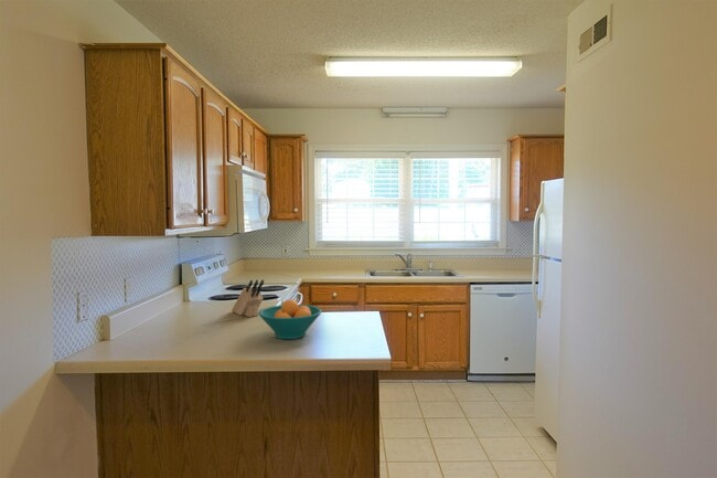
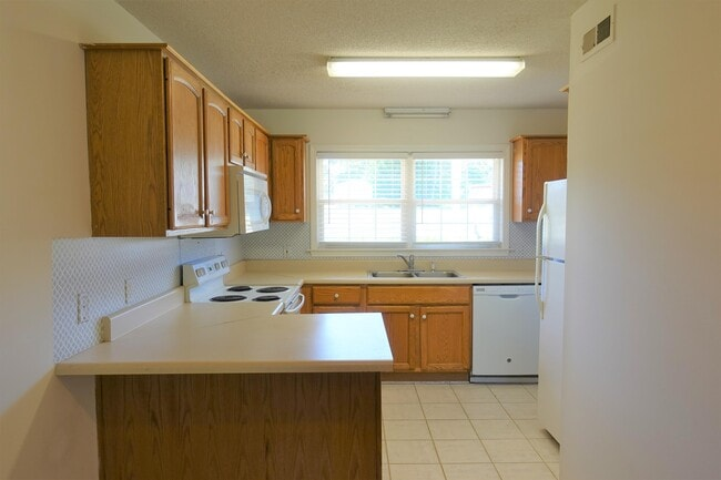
- fruit bowl (290, 317)
- knife block (248, 296)
